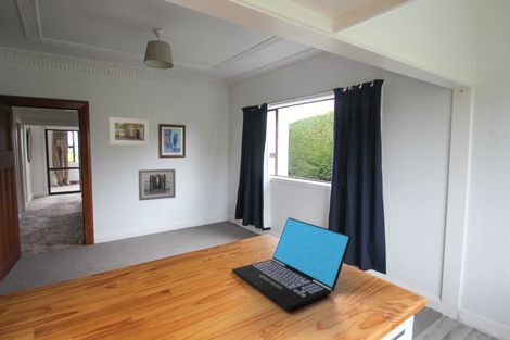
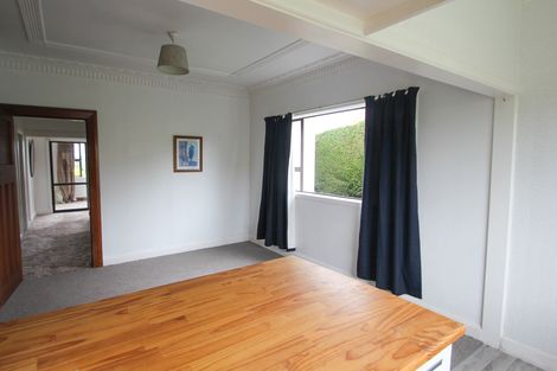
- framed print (129, 131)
- wall art (157, 184)
- laptop (288, 254)
